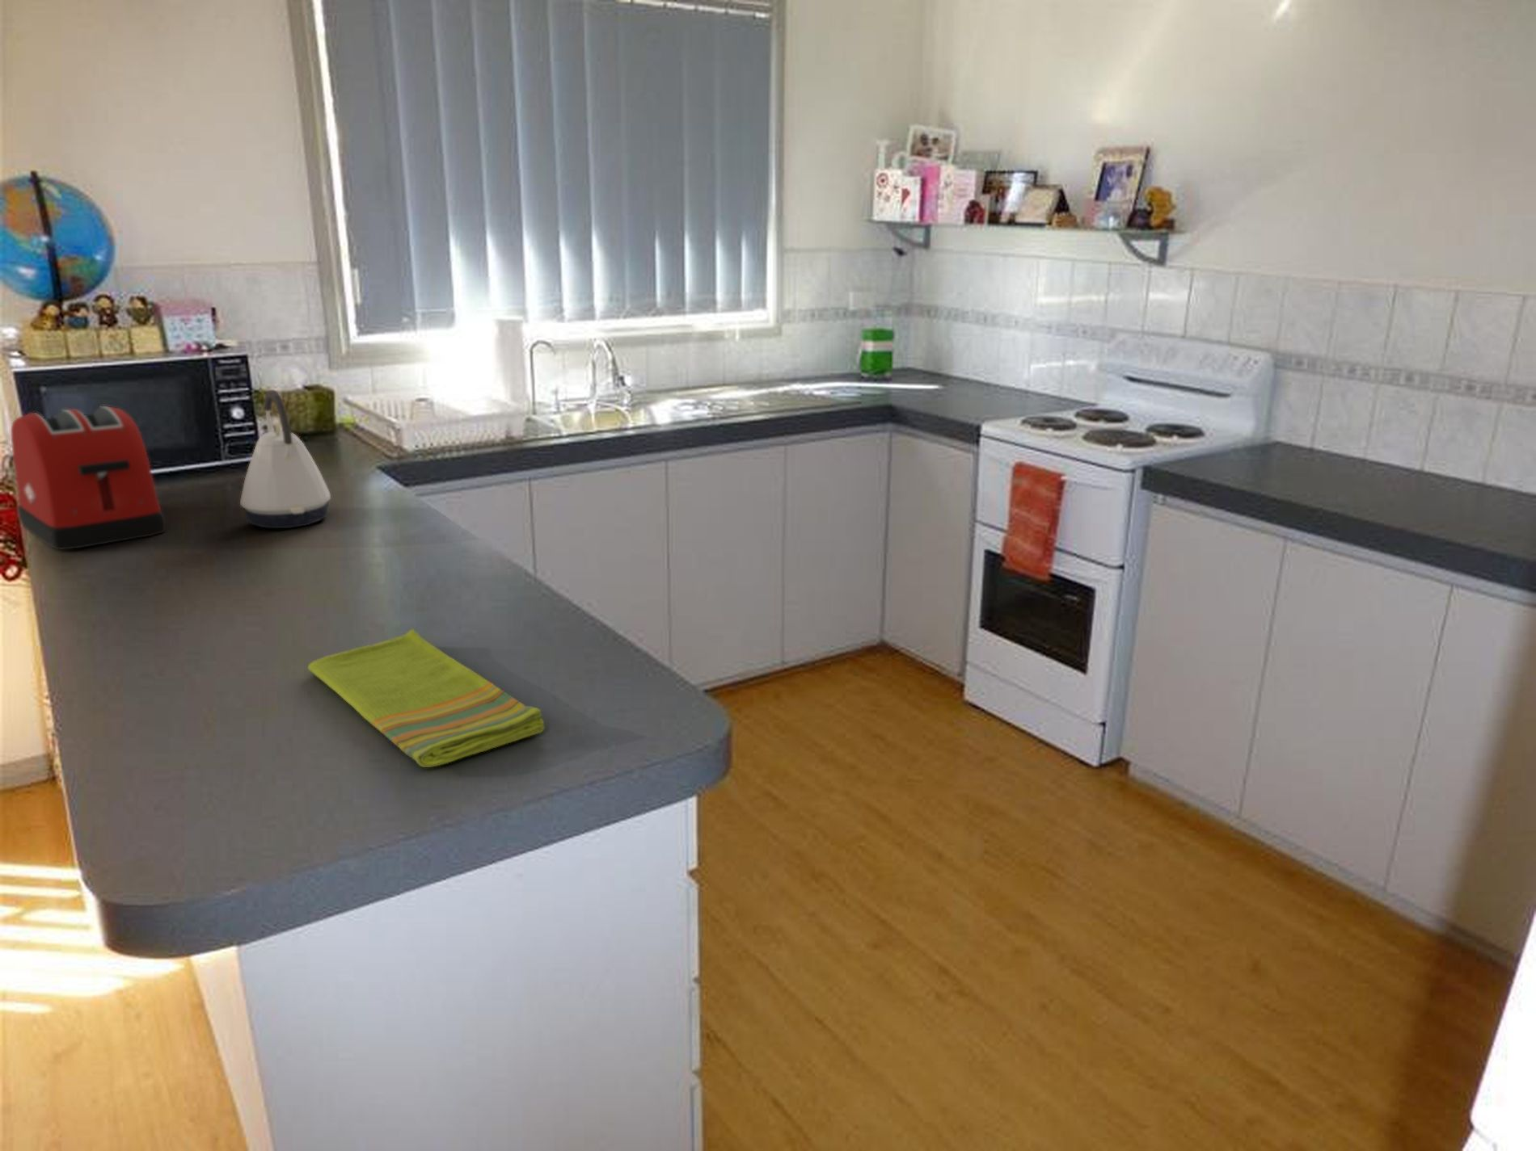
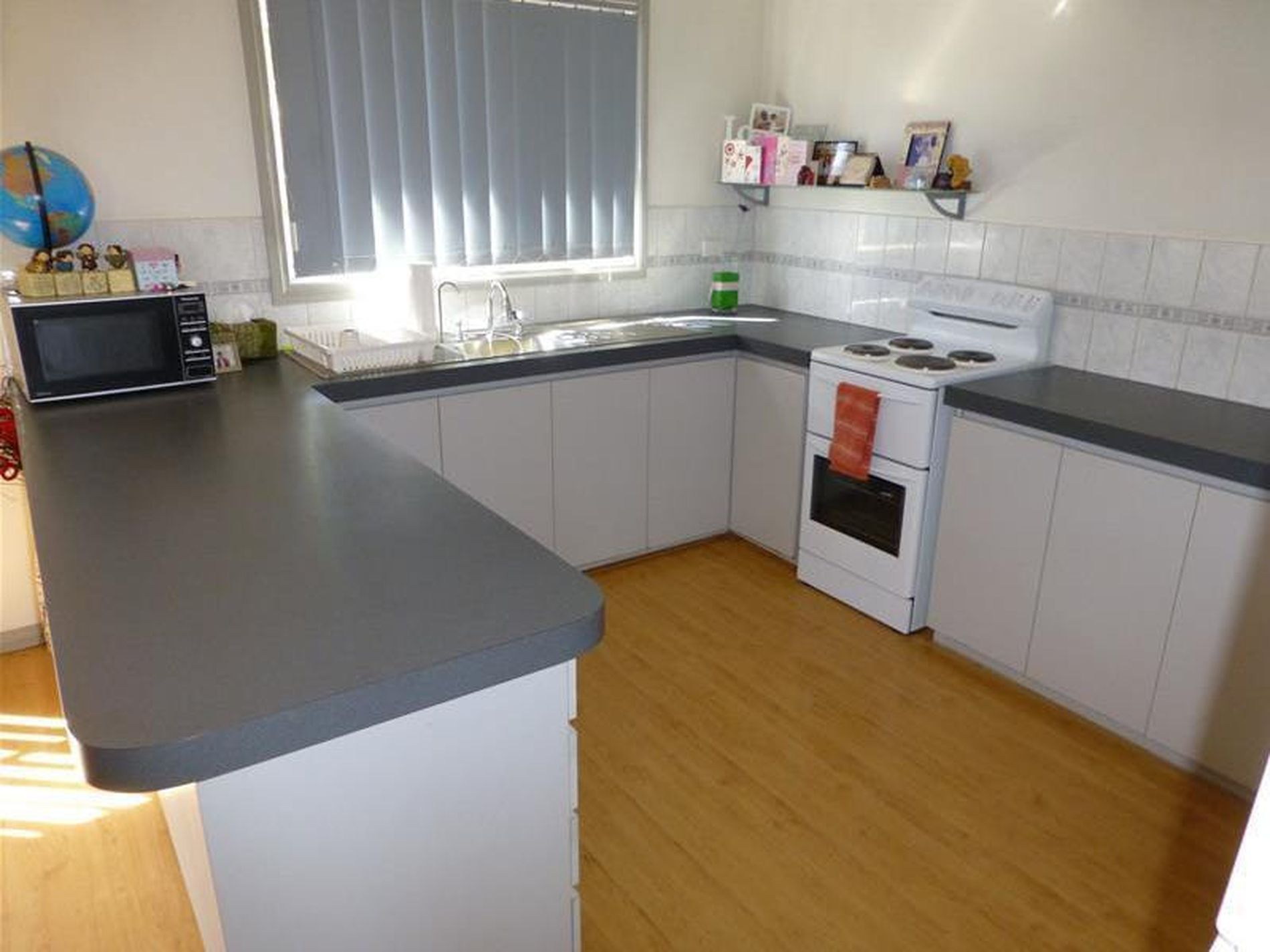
- kettle (279, 456)
- toaster (83, 470)
- dish towel (418, 690)
